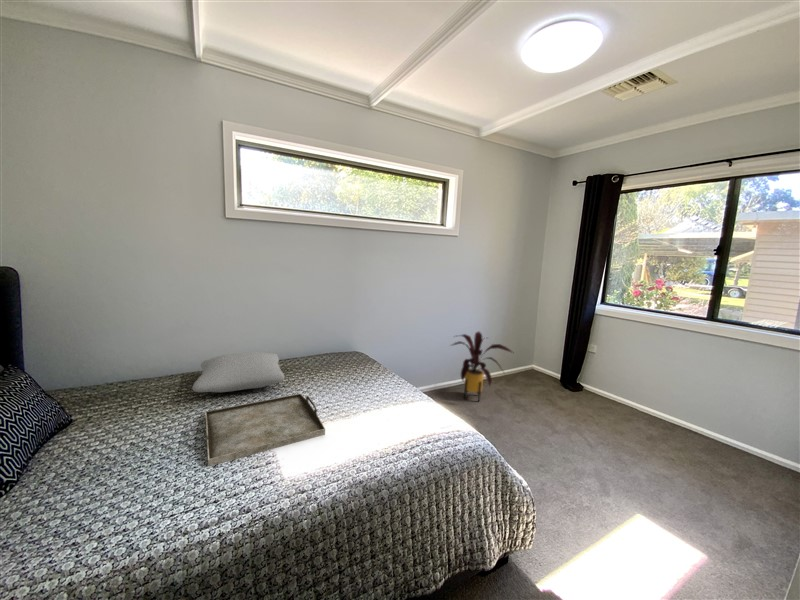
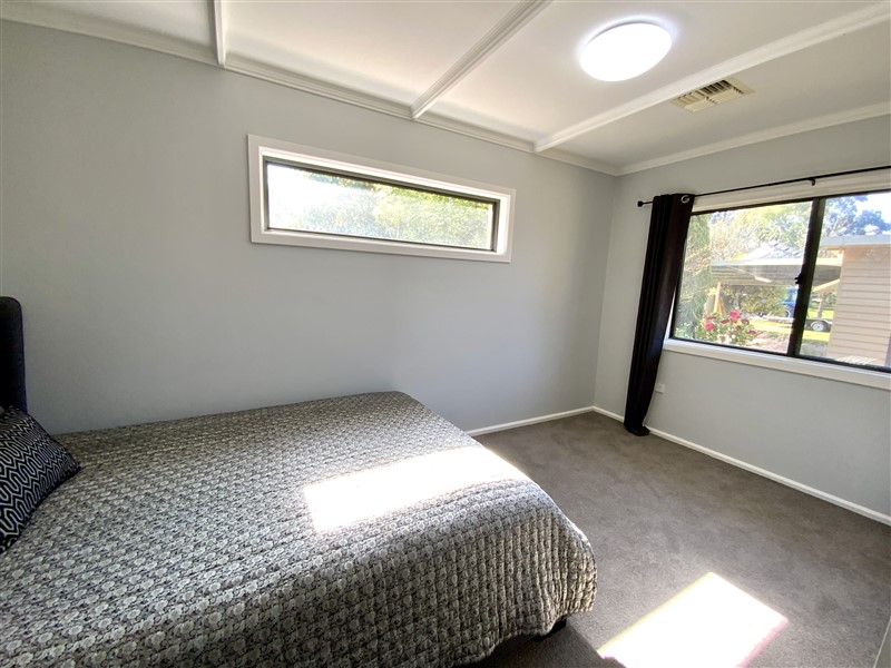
- serving tray (263, 417)
- cushion (241, 370)
- house plant (472, 366)
